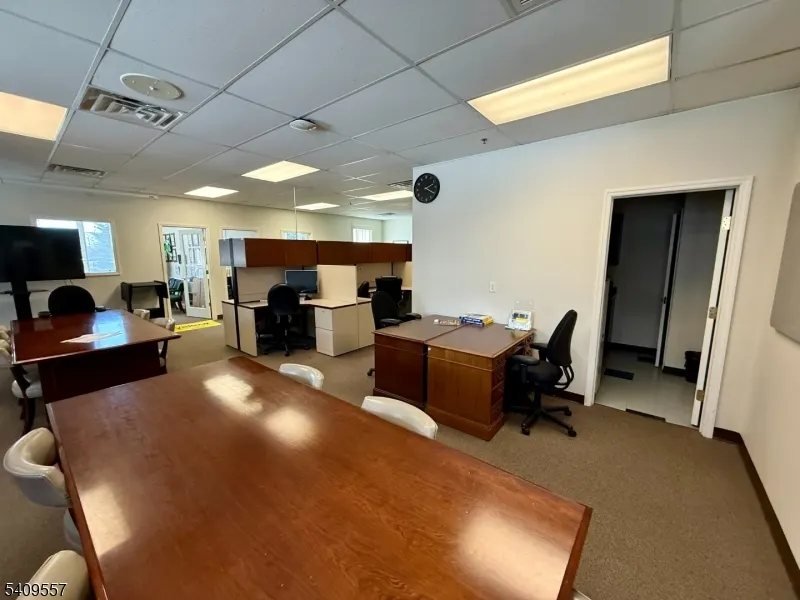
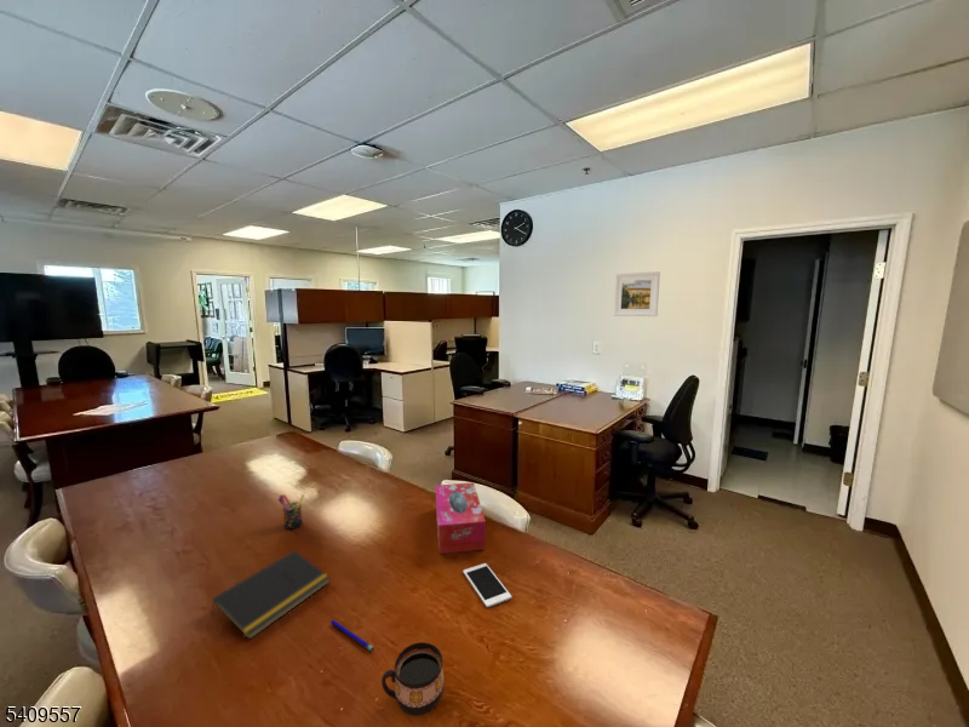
+ notepad (274, 589)
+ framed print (635, 294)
+ tissue box (458, 514)
+ cell phone (486, 583)
+ pen holder (291, 509)
+ cup (417, 677)
+ pen (351, 635)
